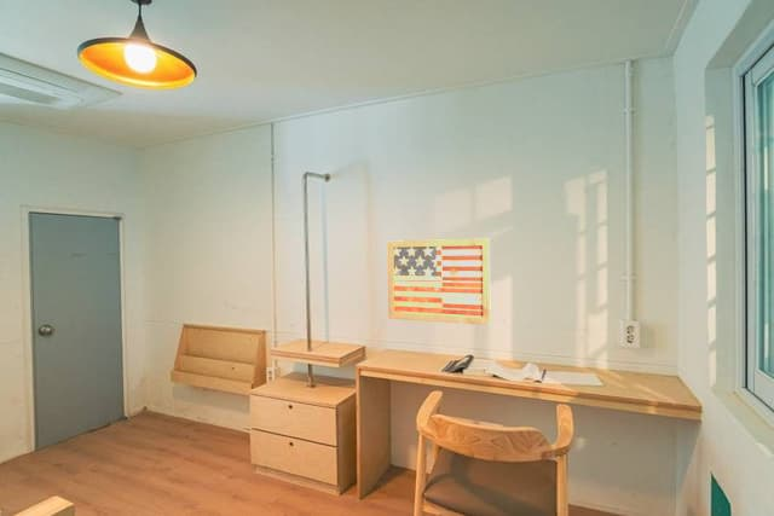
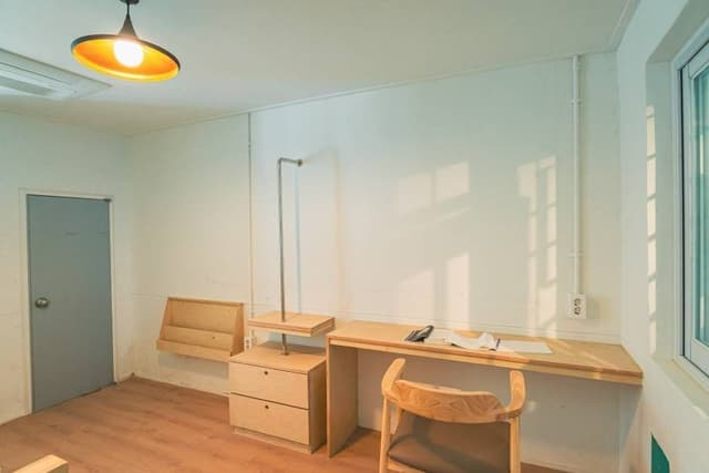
- wall art (435, 280)
